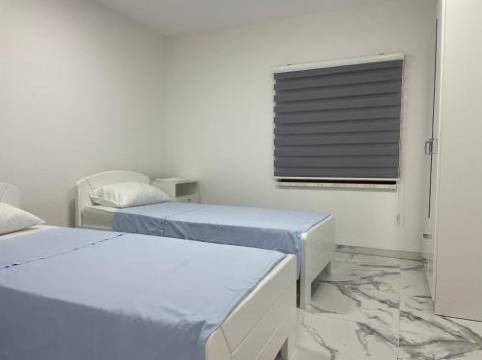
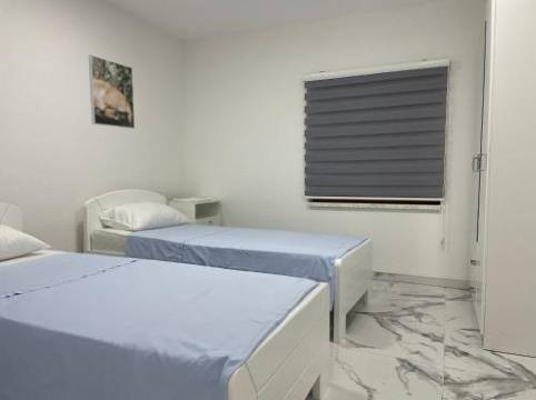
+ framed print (112, 93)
